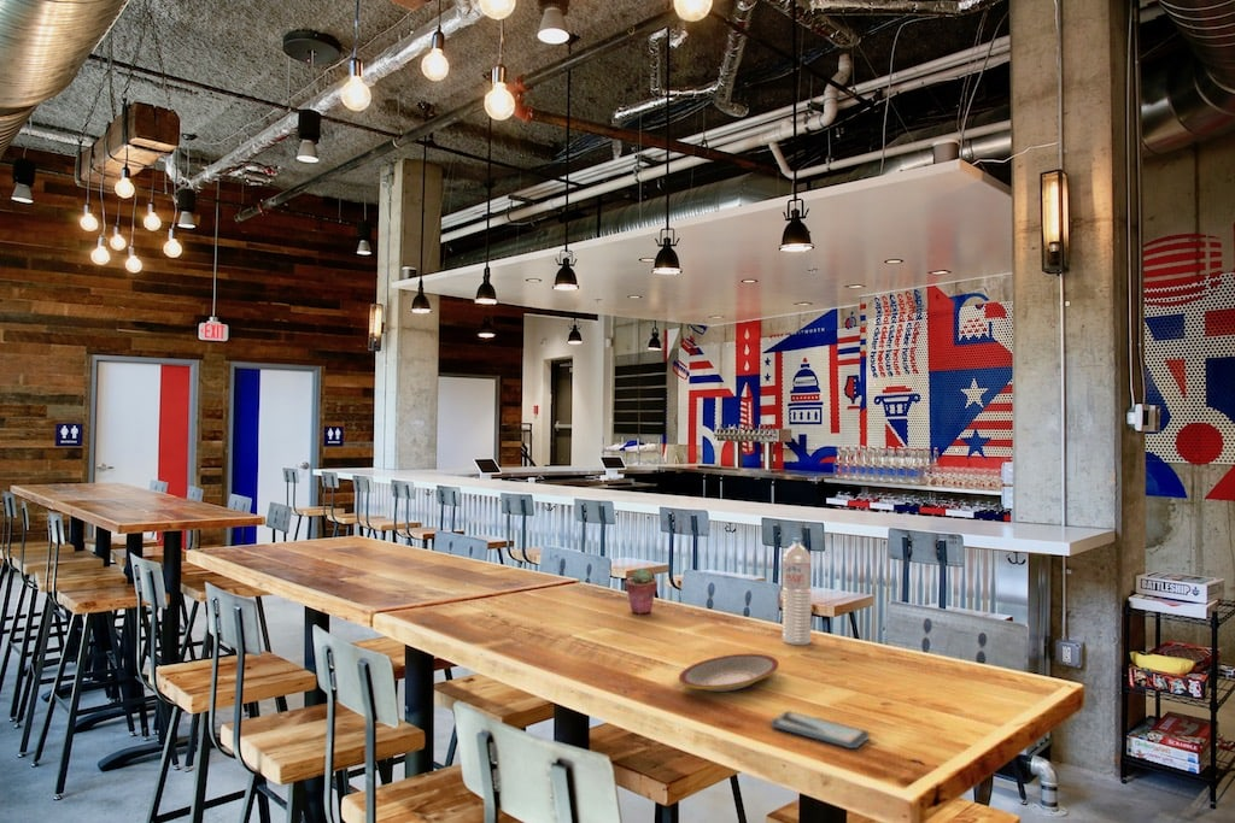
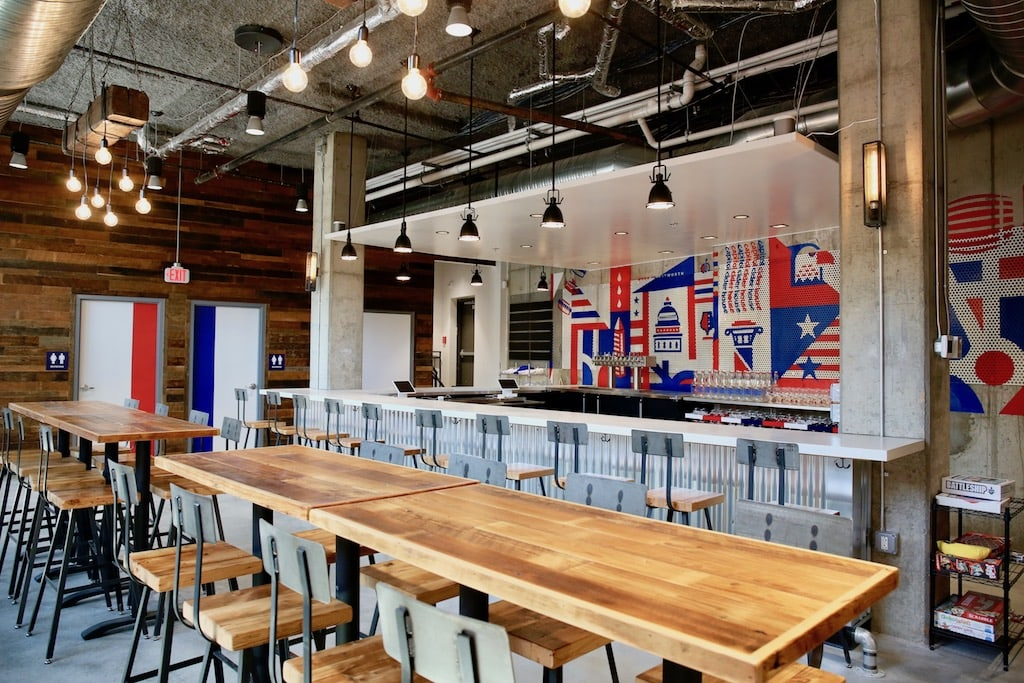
- plate (730, 675)
- water bottle (796, 589)
- potted succulent (640, 589)
- smartphone (819, 729)
